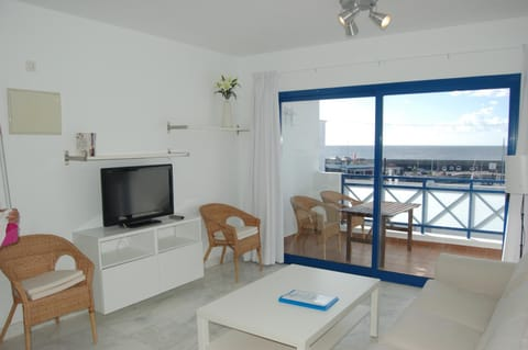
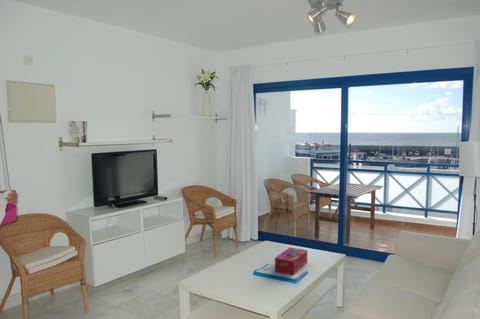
+ tissue box (291, 260)
